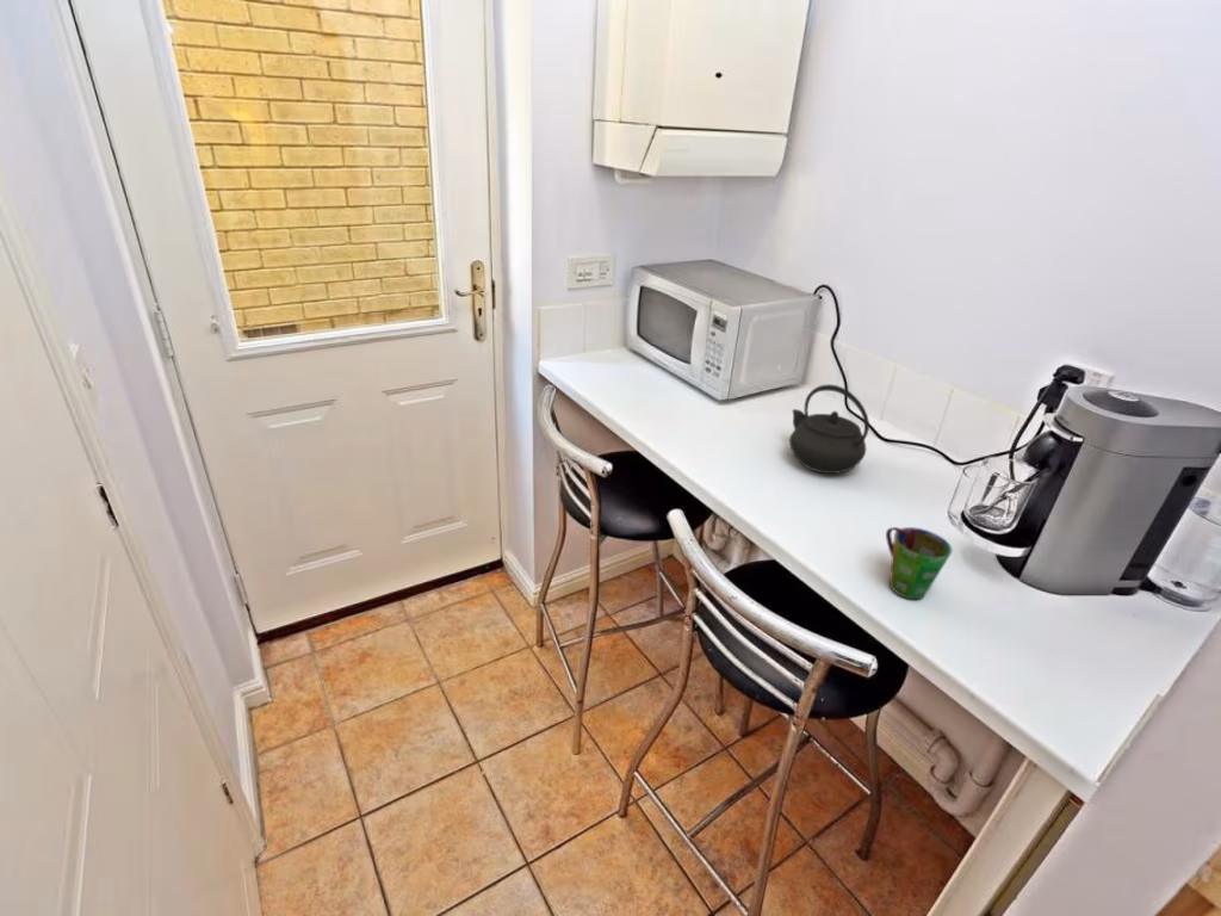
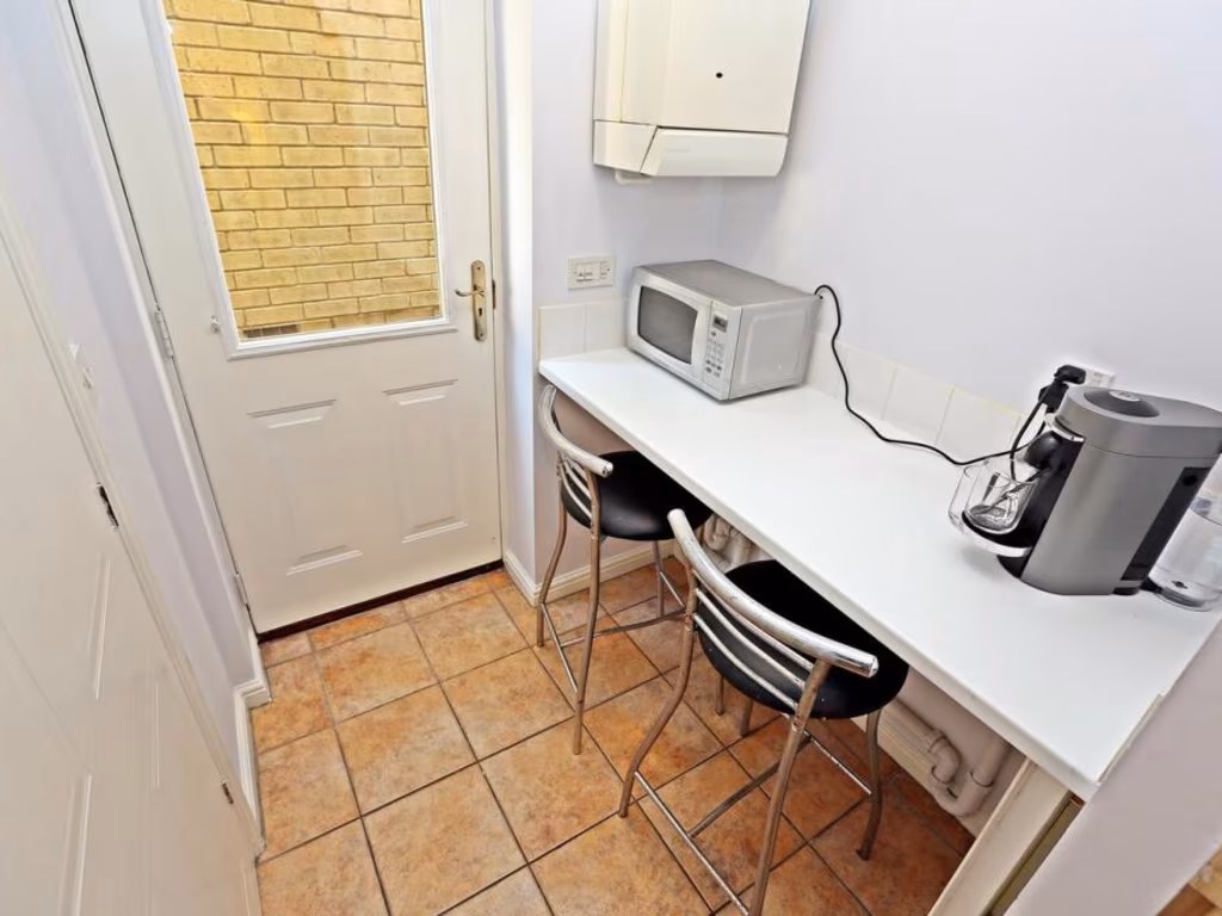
- cup (909, 561)
- kettle (826, 425)
